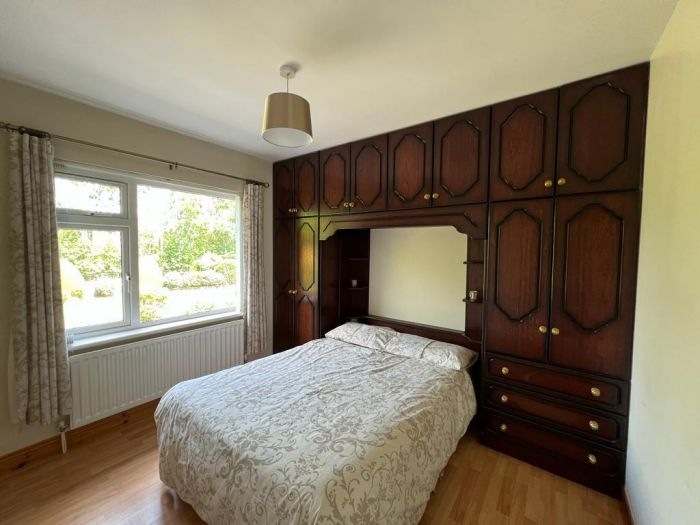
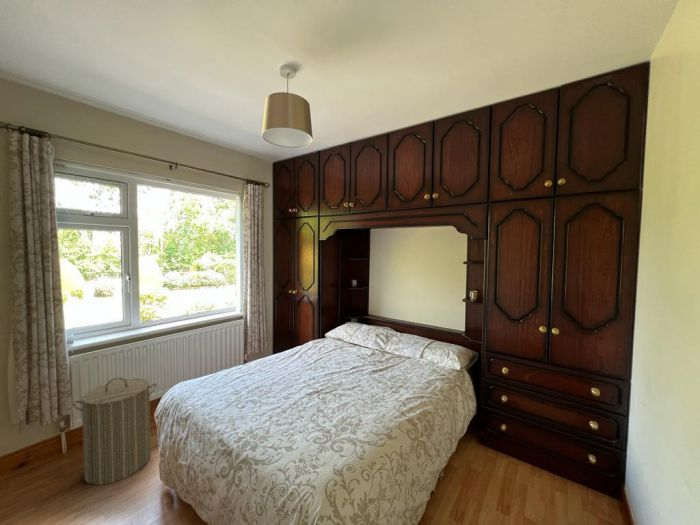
+ laundry hamper (118, 421)
